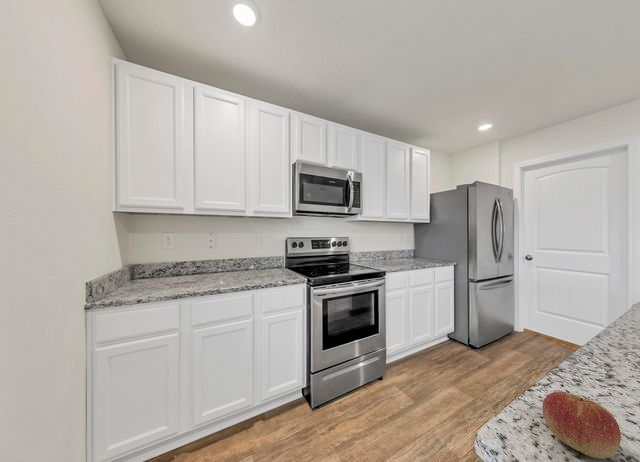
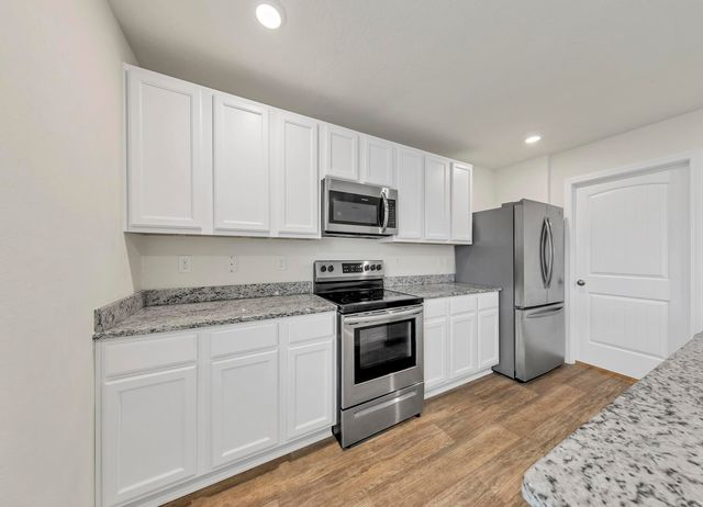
- apple (578, 420)
